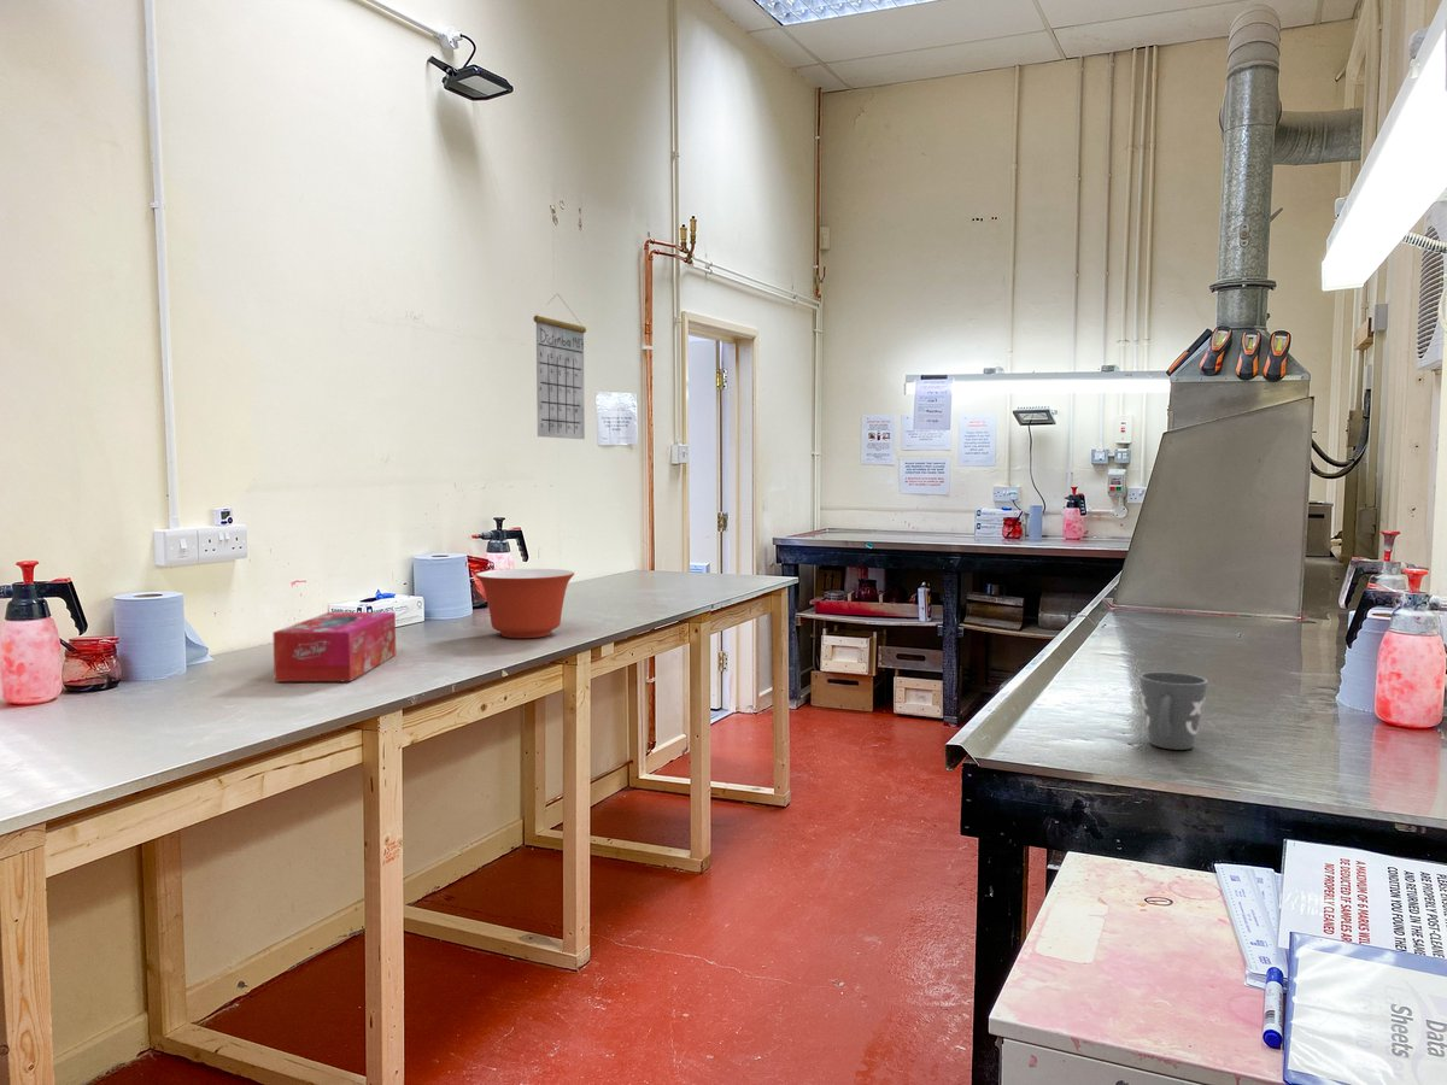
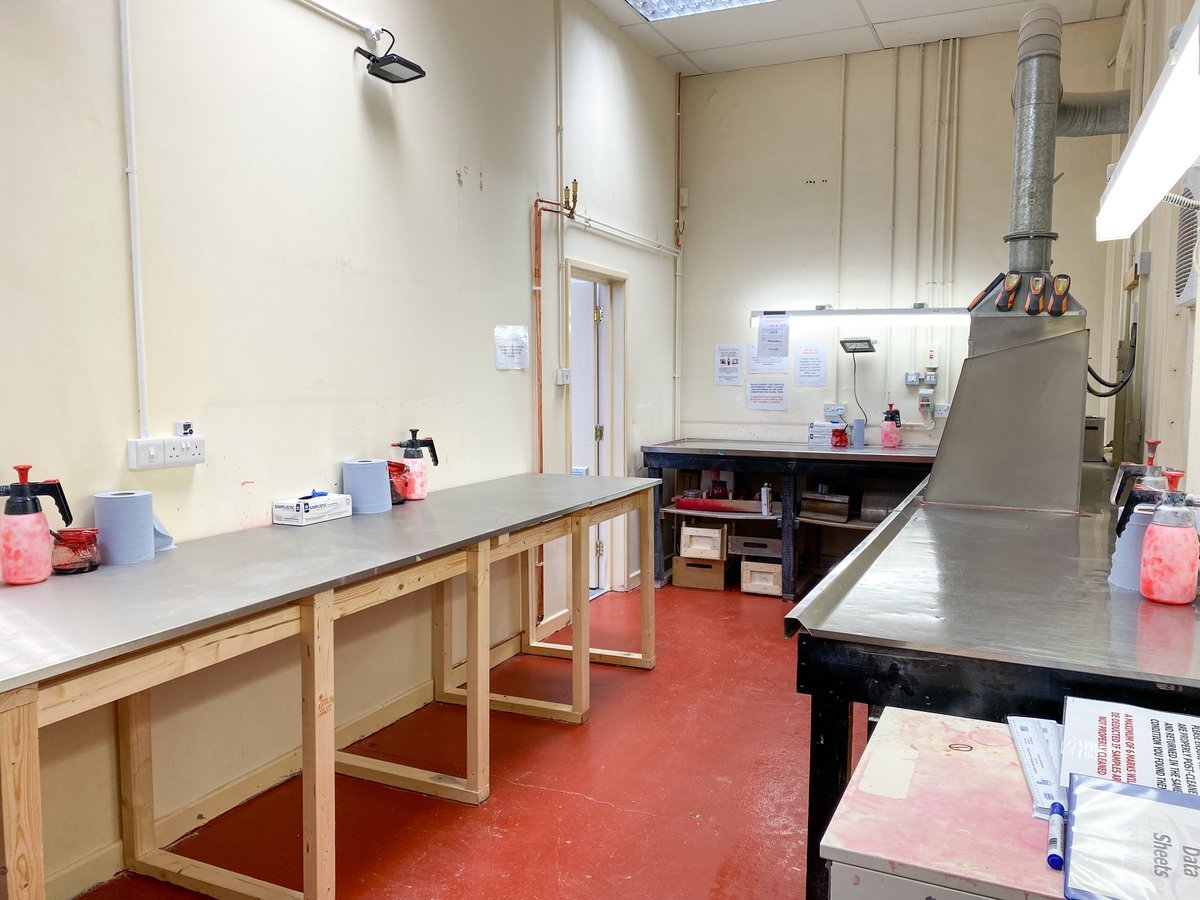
- tissue box (338, 644)
- calendar (561, 365)
- mug (1170, 712)
- mixing bowl (526, 603)
